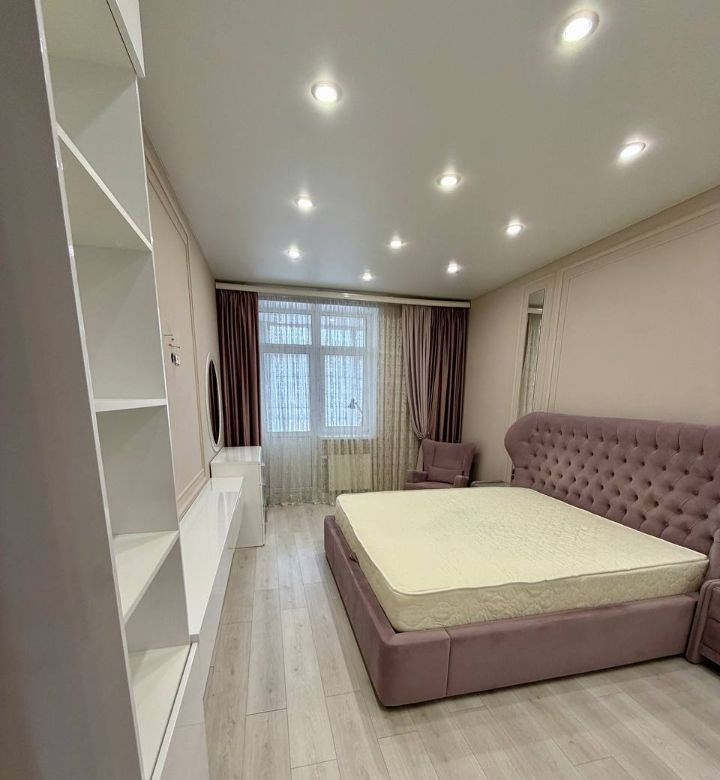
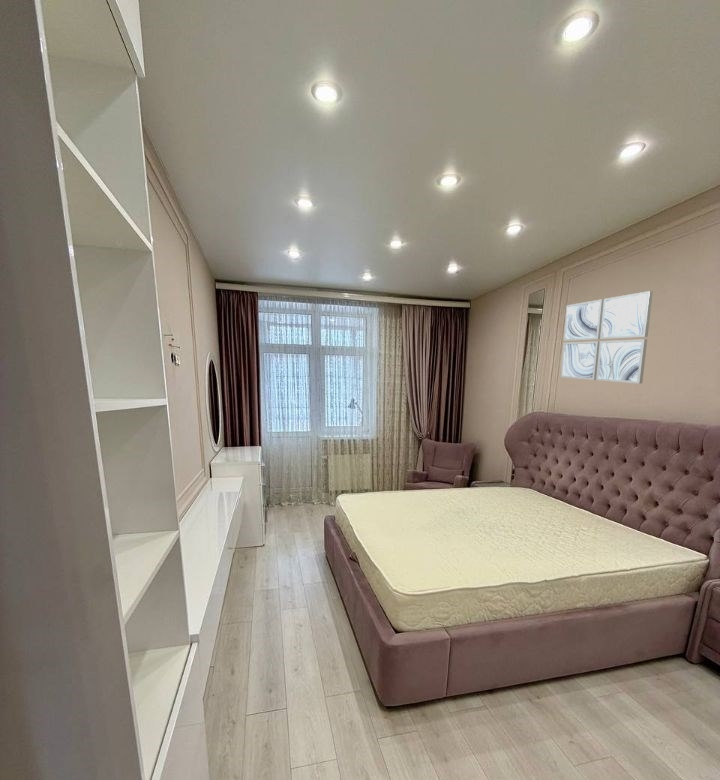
+ wall art (600, 341)
